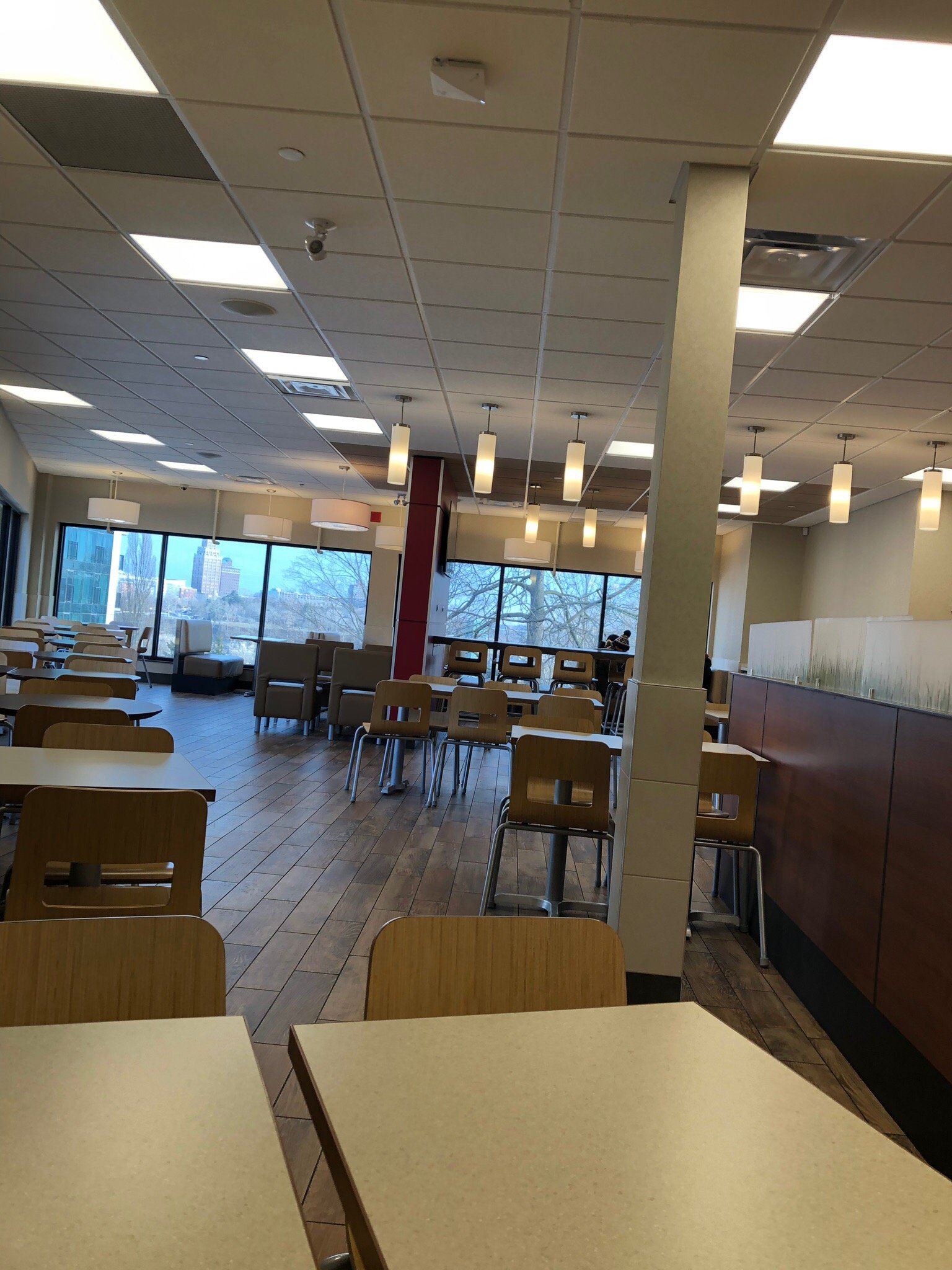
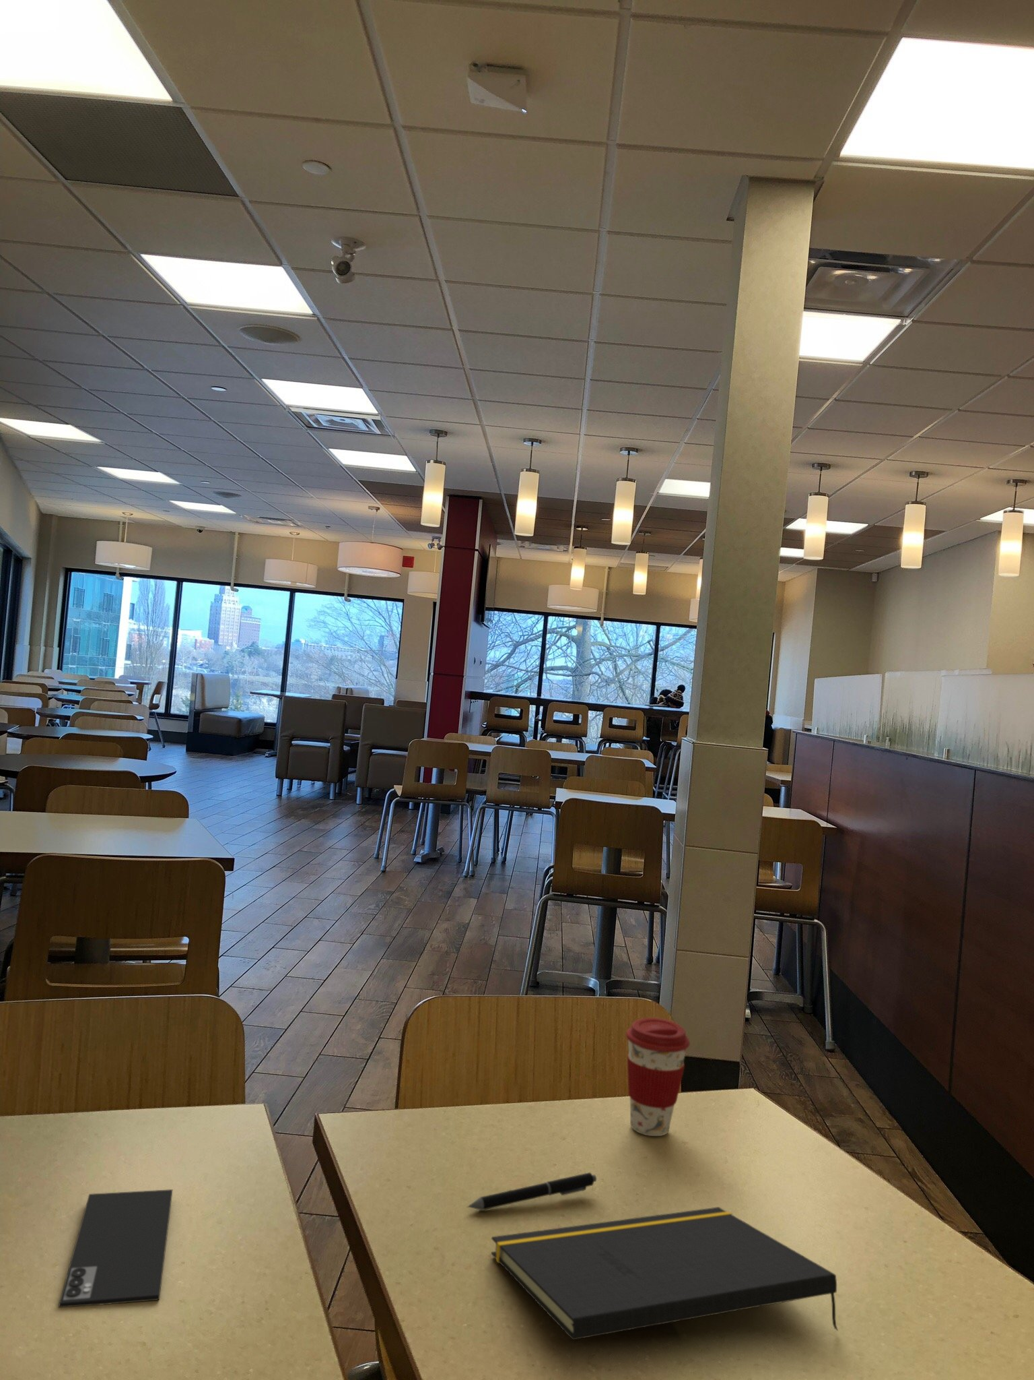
+ coffee cup (654, 1077)
+ pen (532, 1191)
+ notepad (656, 1264)
+ smartphone (122, 1242)
